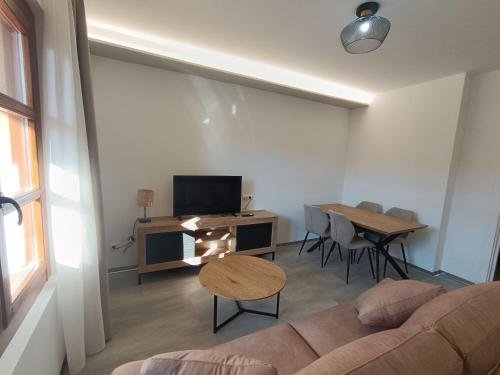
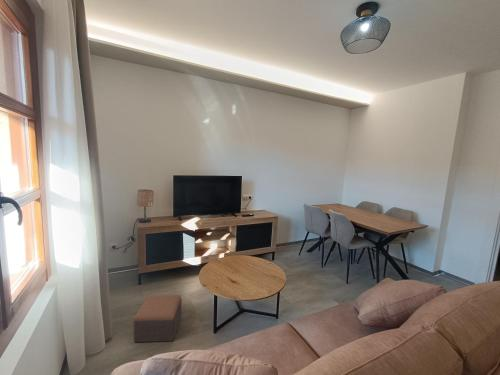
+ footstool (159, 315)
